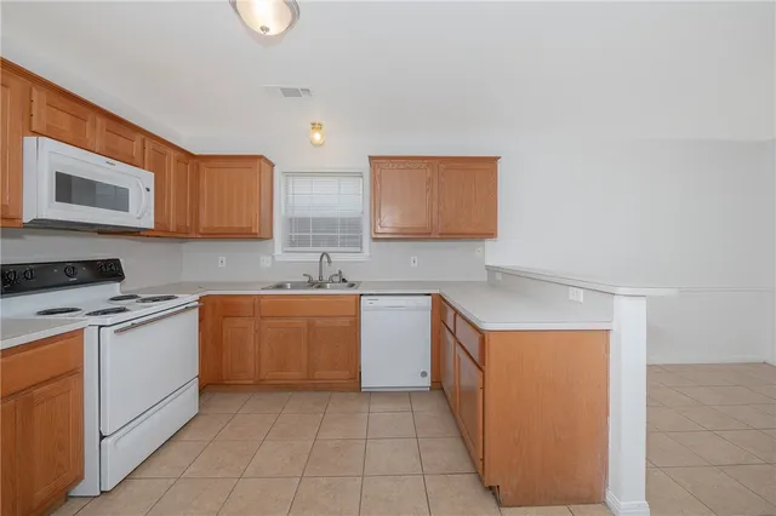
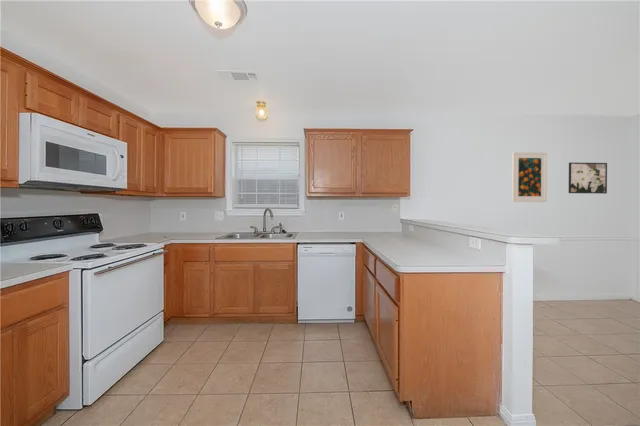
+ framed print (529, 177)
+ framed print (587, 178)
